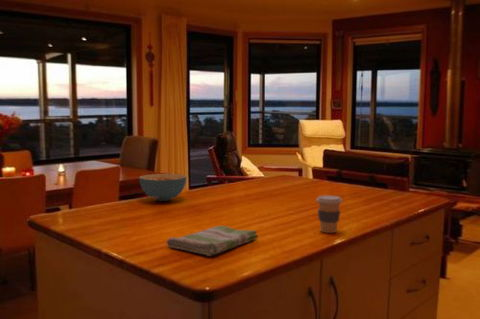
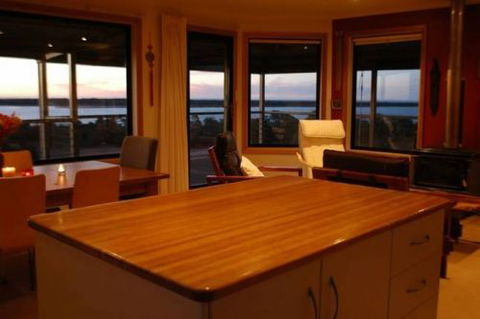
- dish towel (213, 236)
- cereal bowl (163, 188)
- coffee cup (328, 214)
